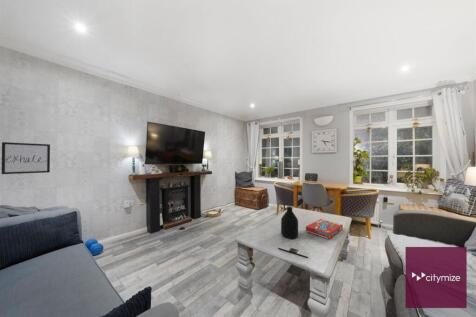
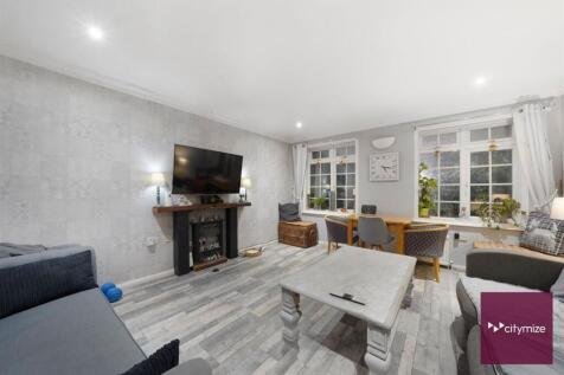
- snack box (324, 227)
- bottle (289, 221)
- wall art (27, 158)
